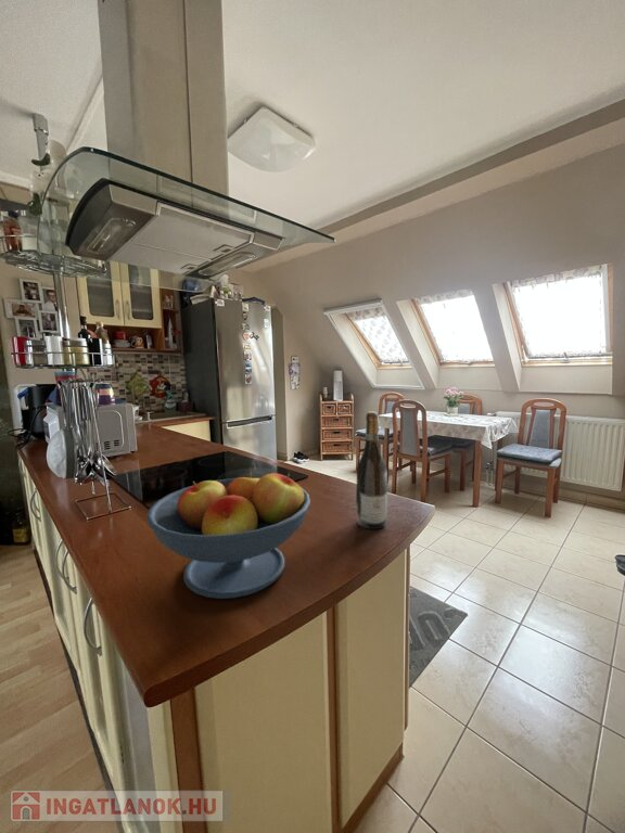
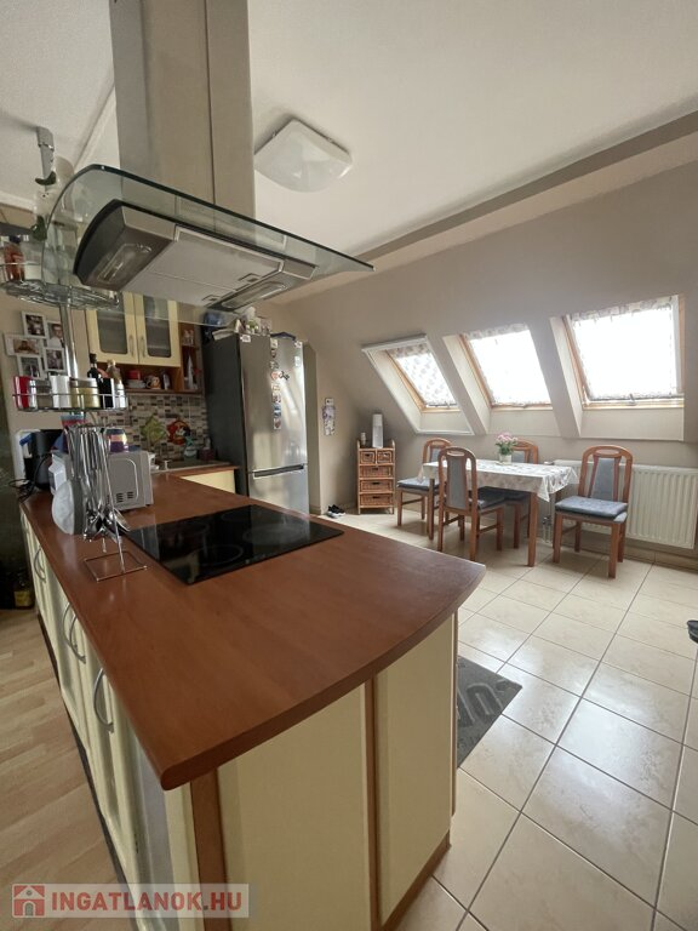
- wine bottle (371, 469)
- fruit bowl (233, 523)
